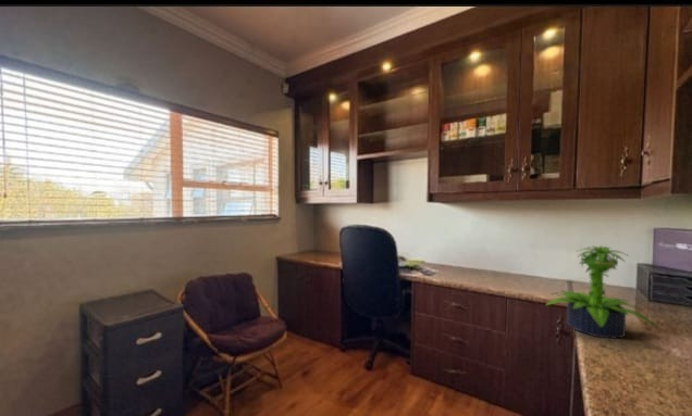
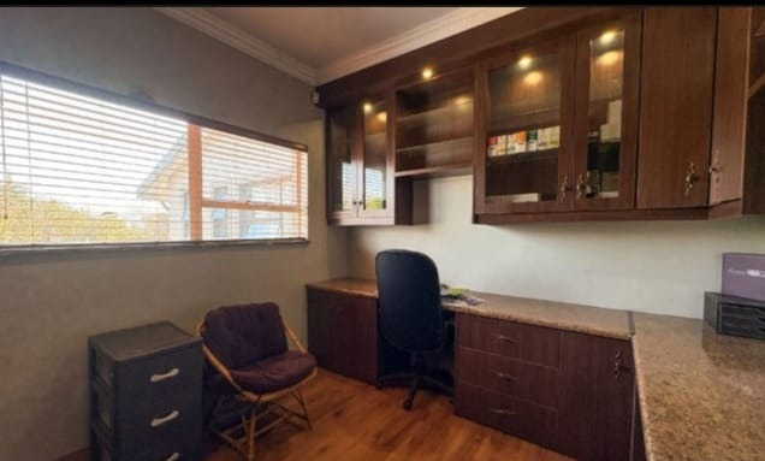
- potted plant (593, 286)
